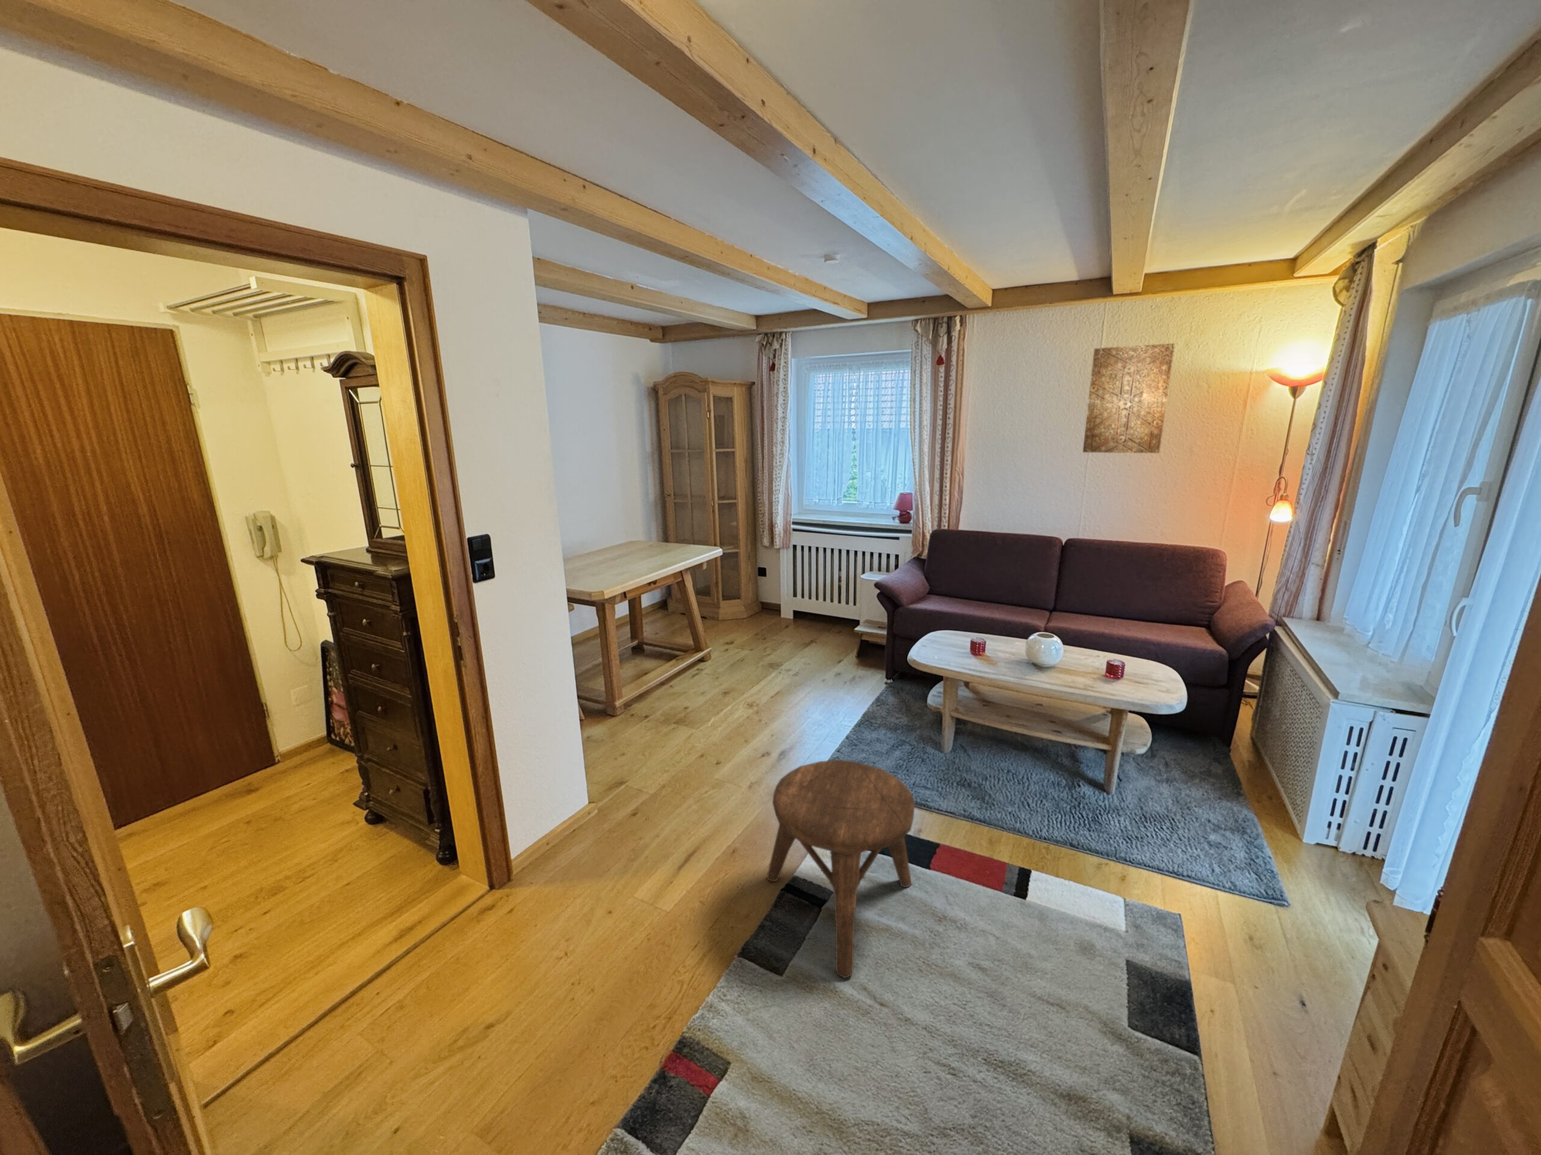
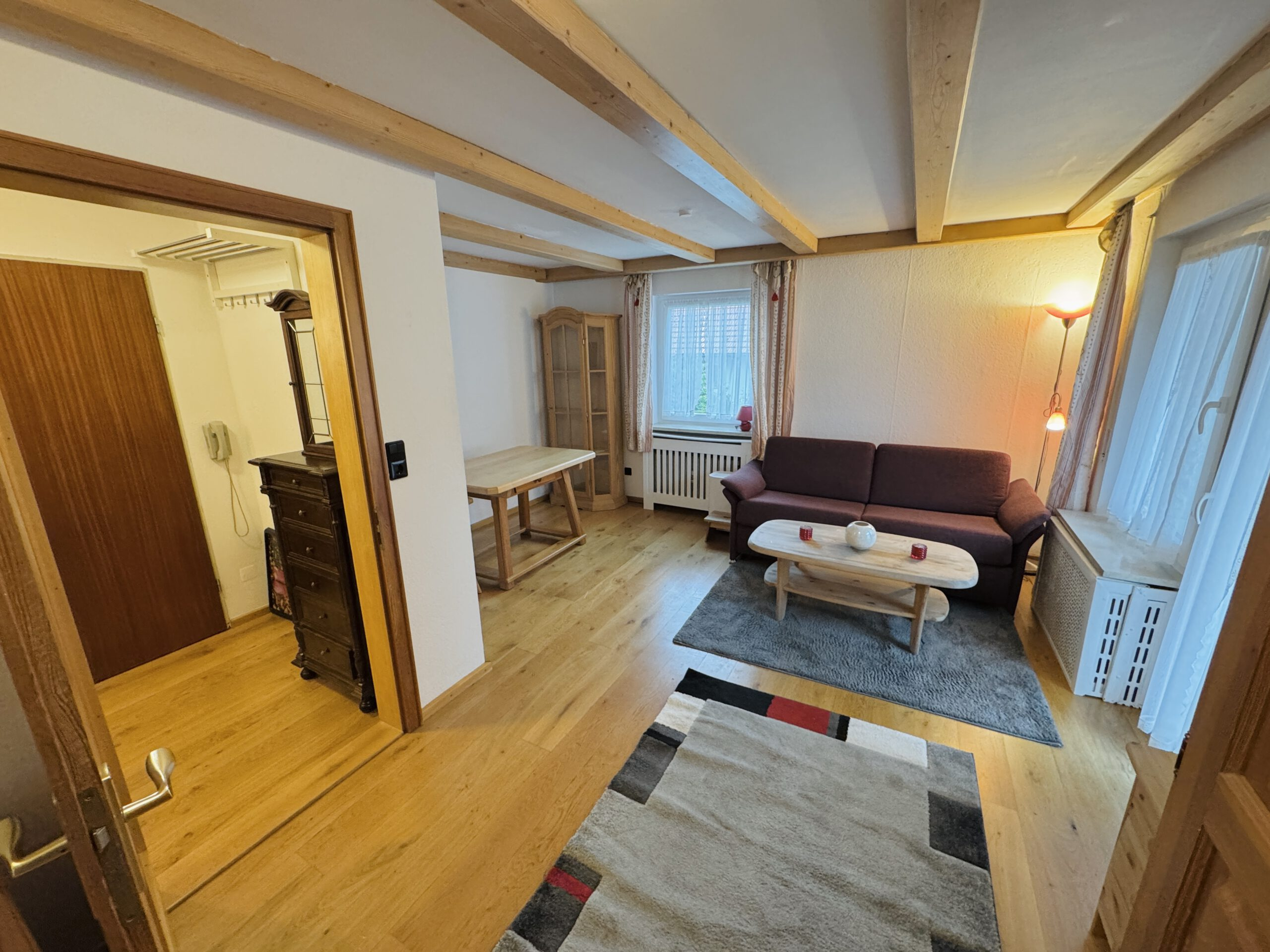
- wall art (1126, 400)
- stool (842, 857)
